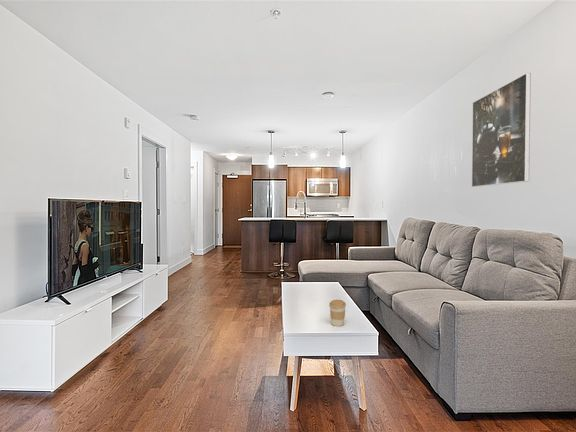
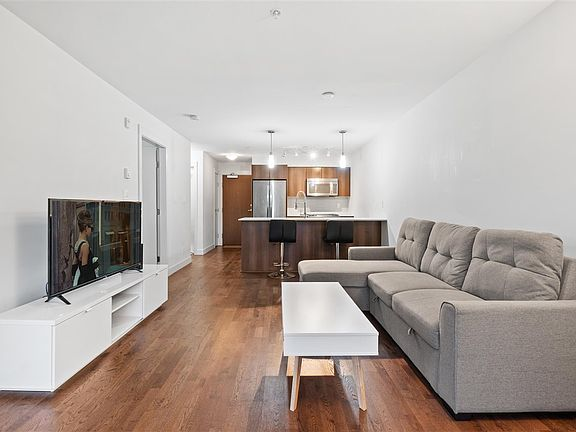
- coffee cup (337, 312)
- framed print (497, 137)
